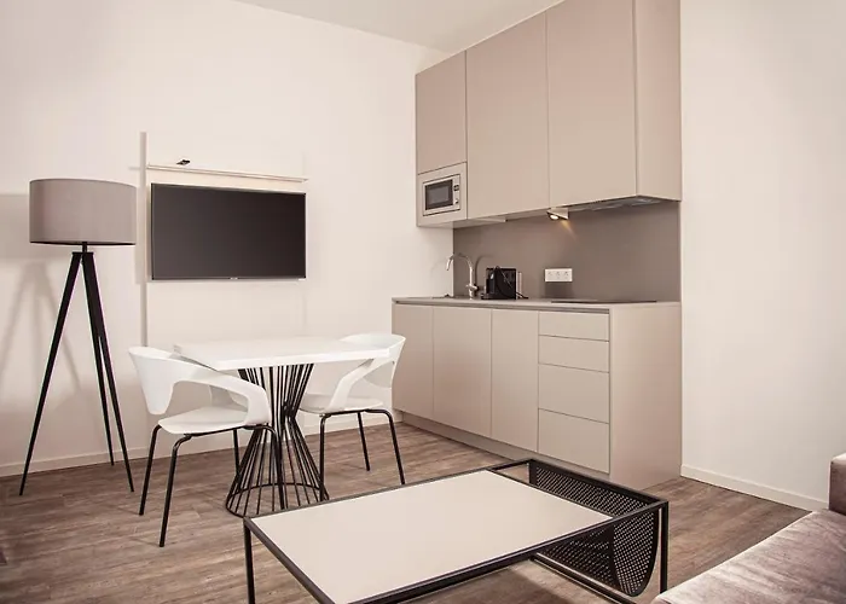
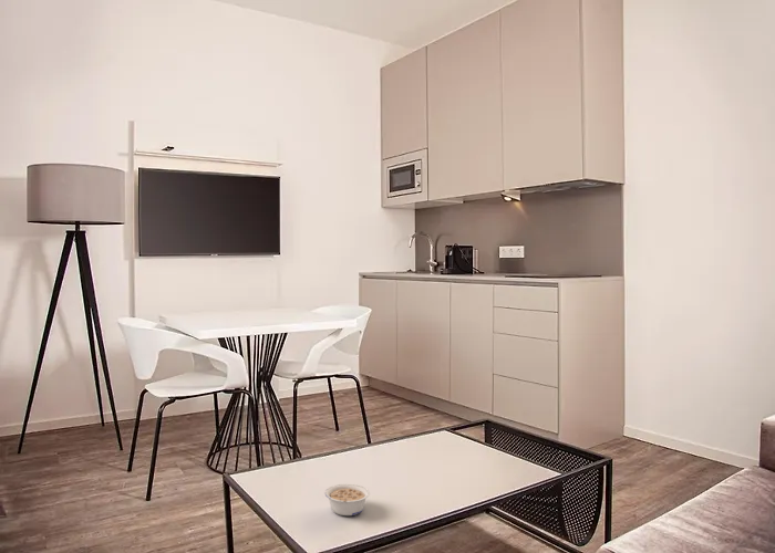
+ legume (348, 499)
